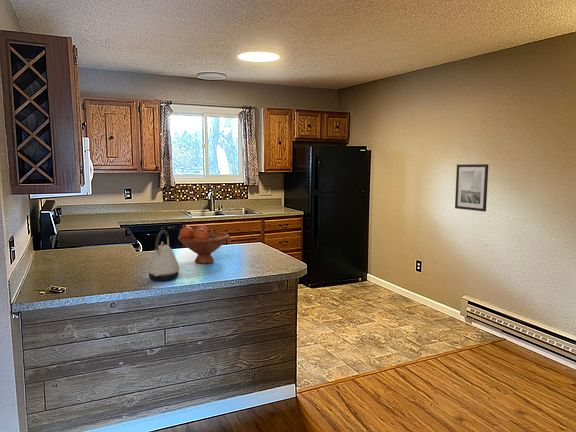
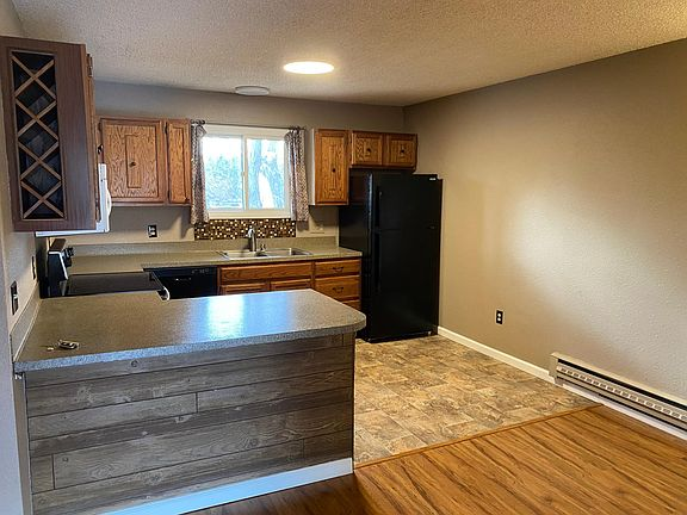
- fruit bowl (204, 243)
- wall art (470, 187)
- kettle (163, 254)
